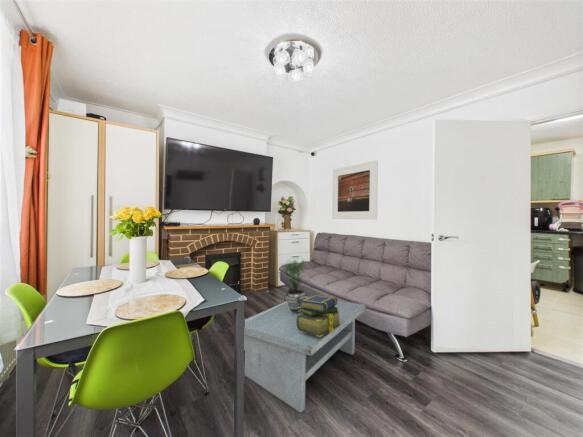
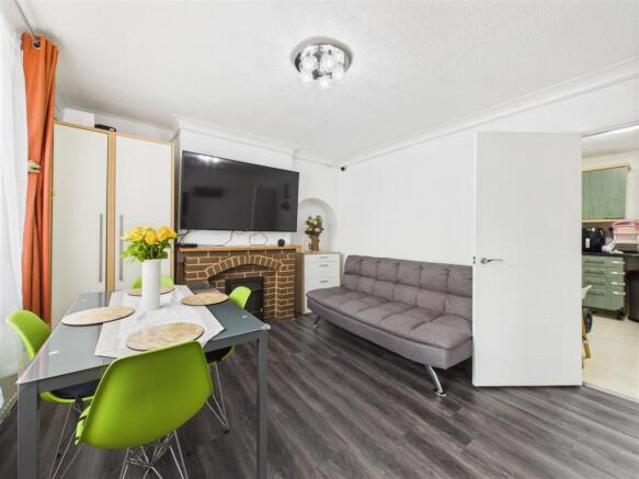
- stack of books (319, 316)
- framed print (352, 192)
- potted plant (296, 284)
- coffee table (303, 336)
